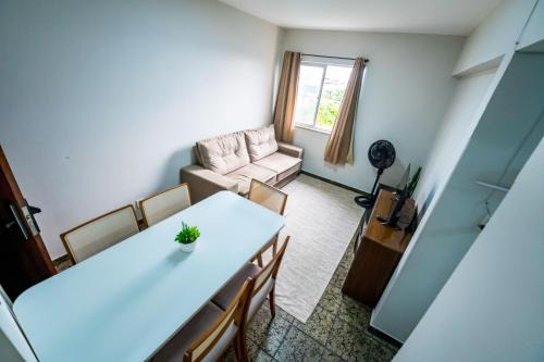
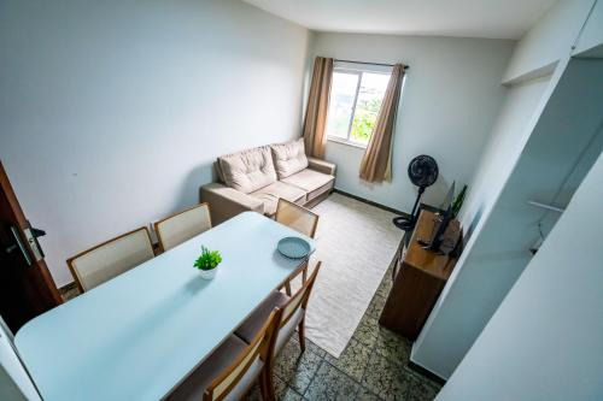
+ saucer (293, 247)
